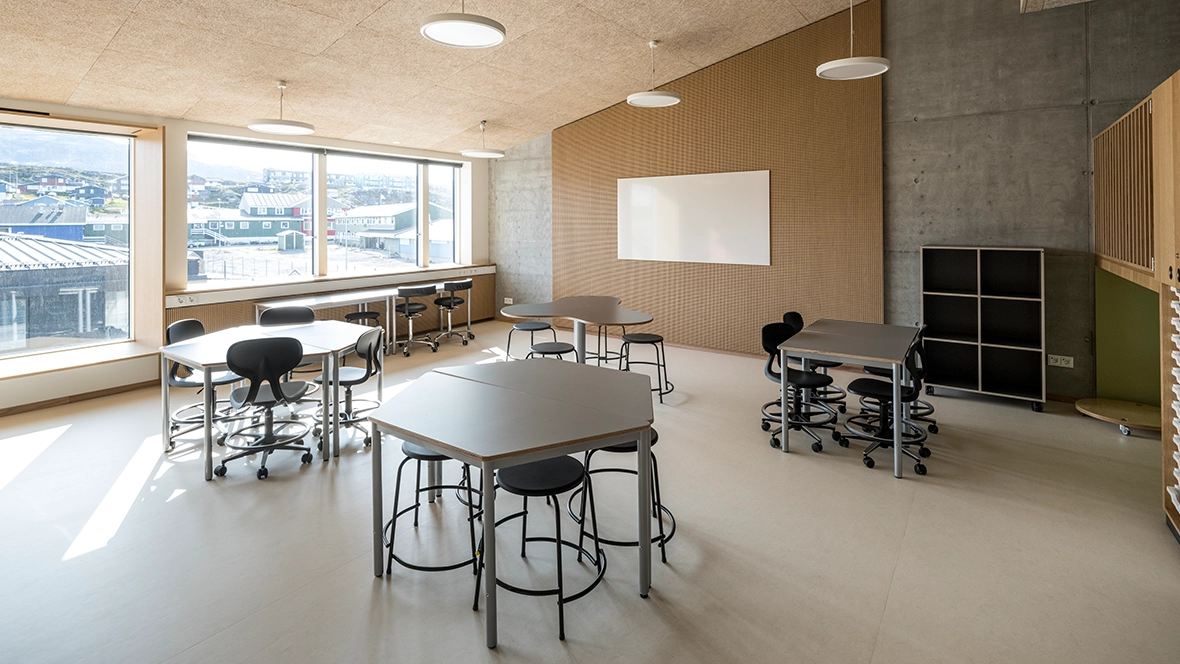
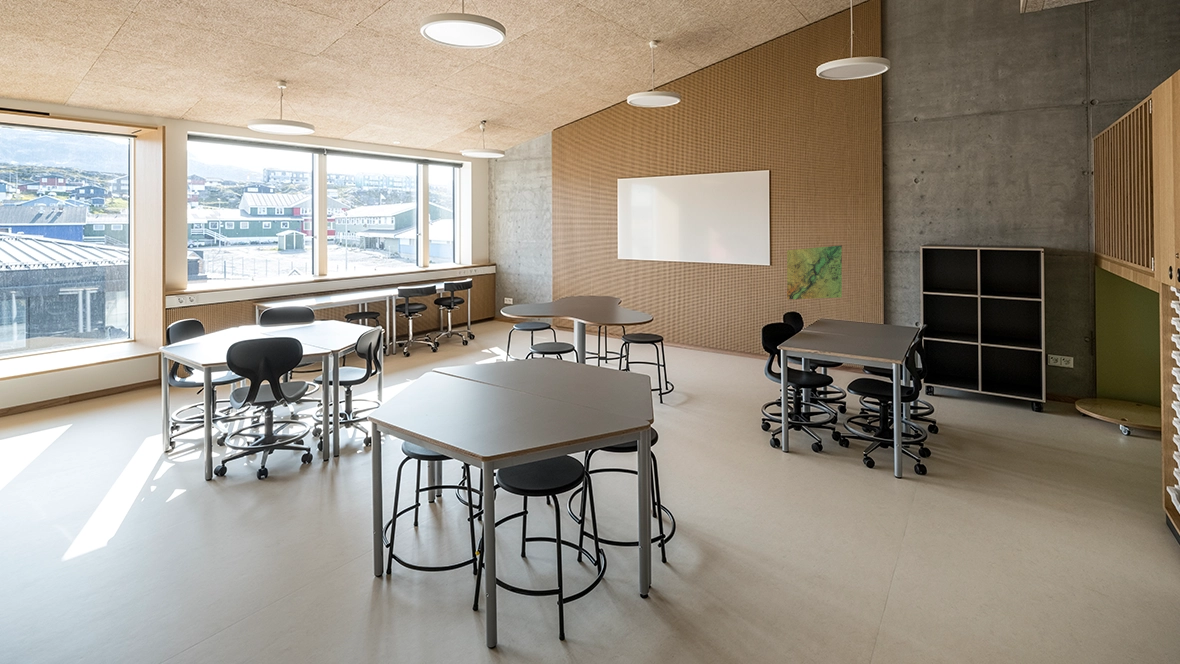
+ map (813, 273)
